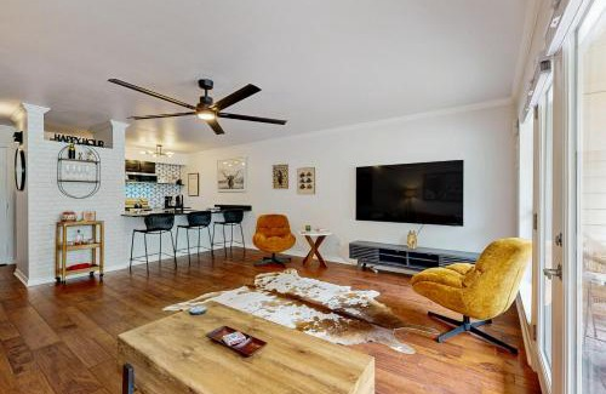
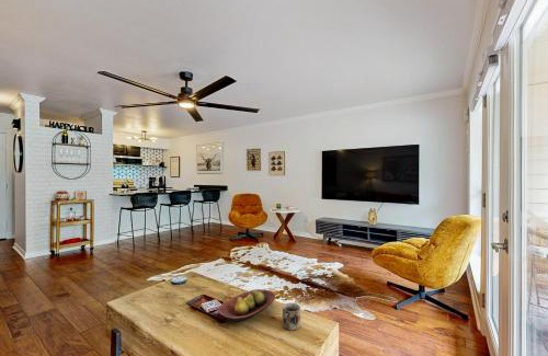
+ fruit bowl (248, 302)
+ mug (290, 317)
